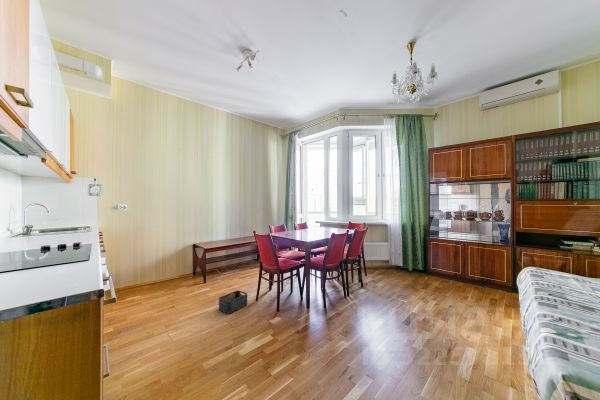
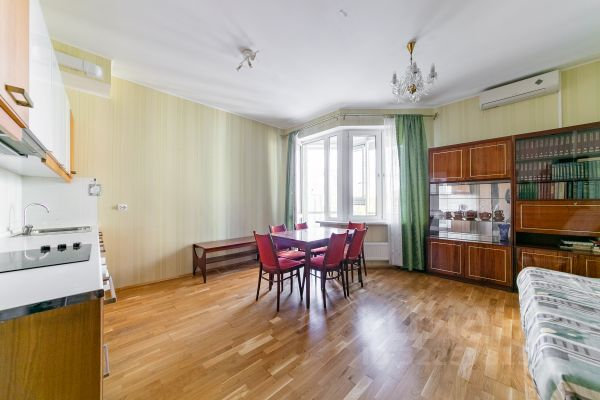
- storage bin (233, 301)
